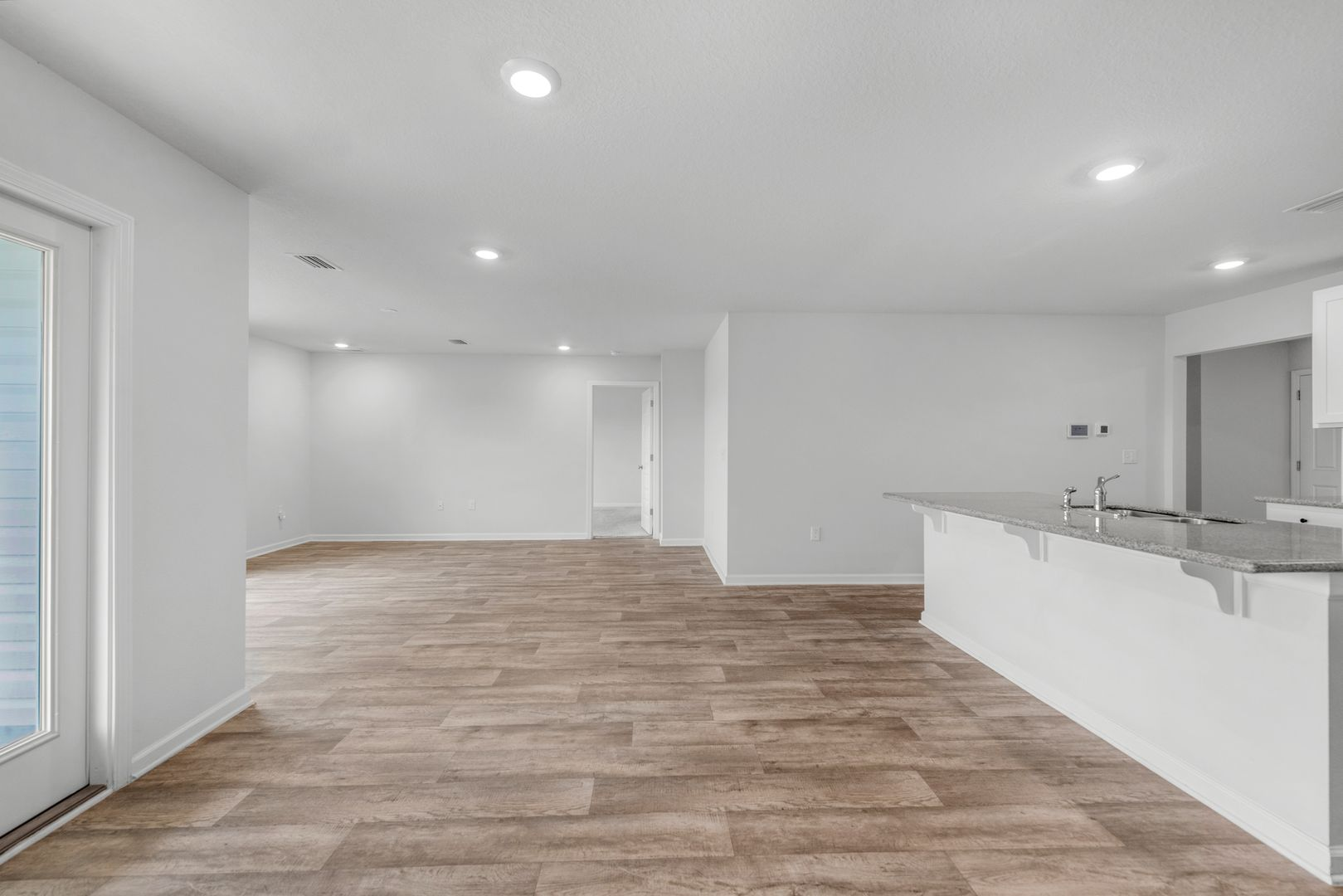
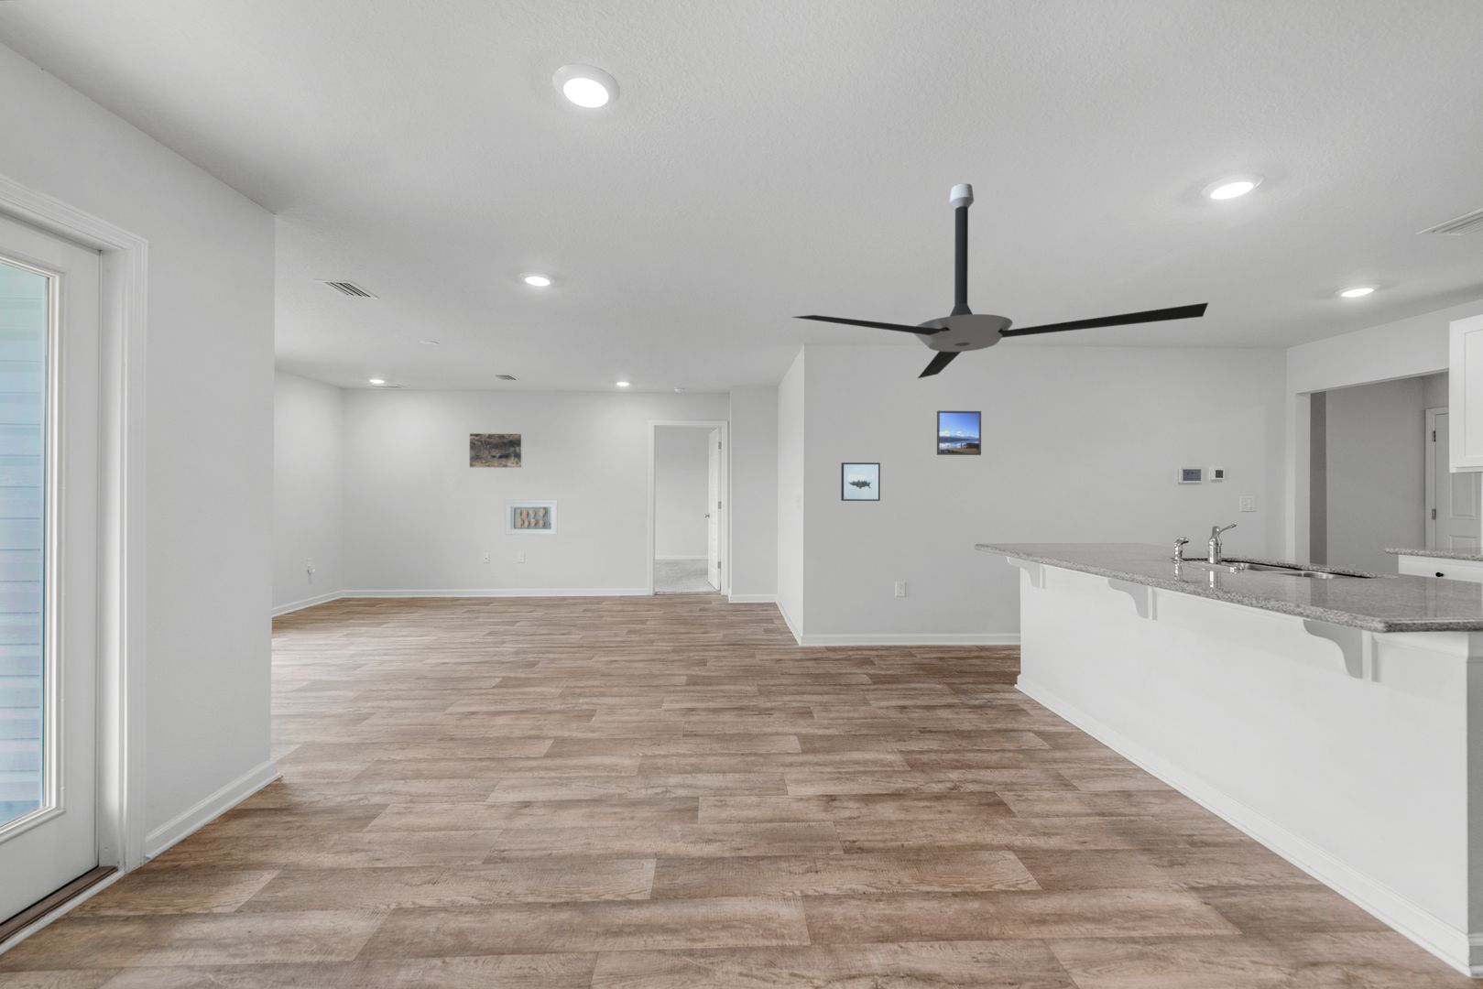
+ wall art (860, 481)
+ ceiling fan (967, 268)
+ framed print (958, 433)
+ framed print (530, 518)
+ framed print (496, 450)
